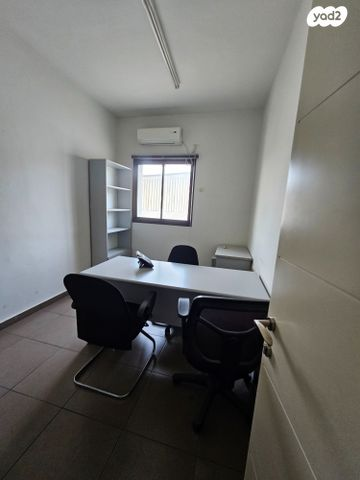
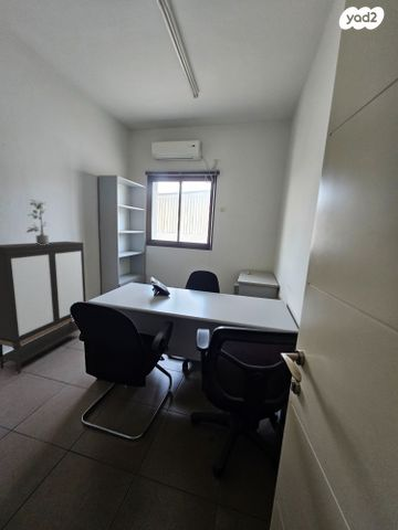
+ storage cabinet (45, 298)
+ potted plant (34, 224)
